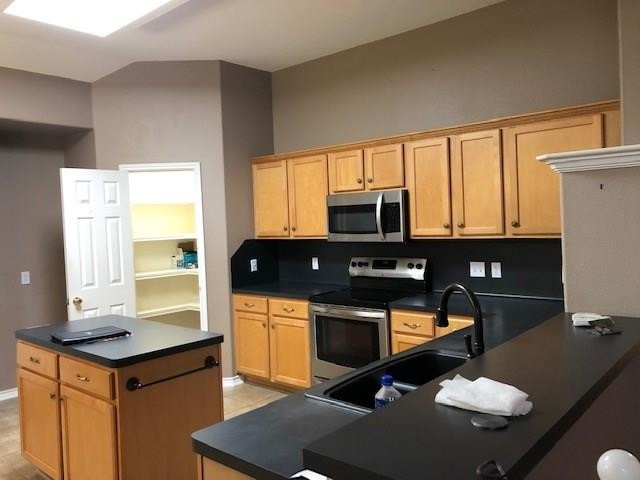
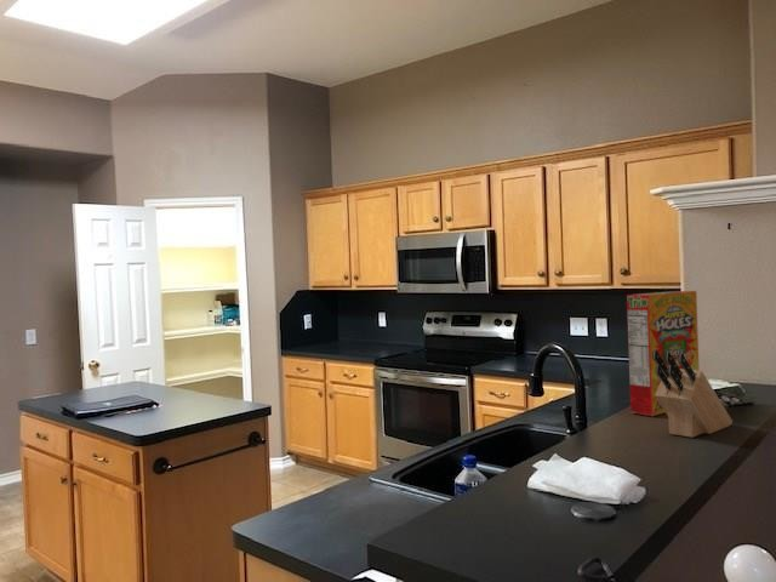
+ cereal box (663, 349)
+ knife block (690, 388)
